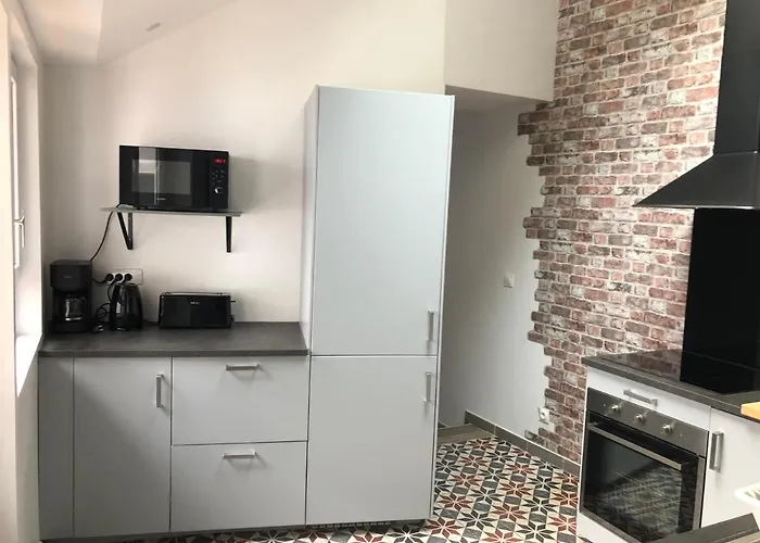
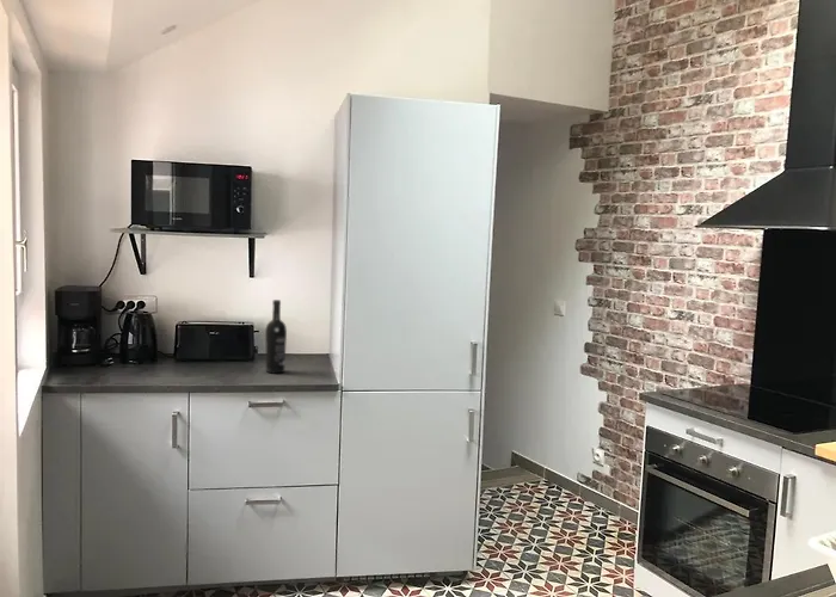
+ wine bottle (276, 336)
